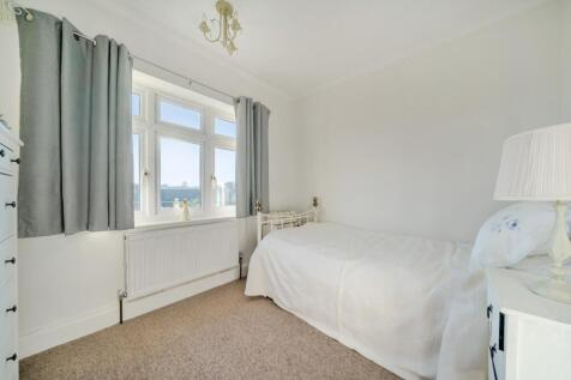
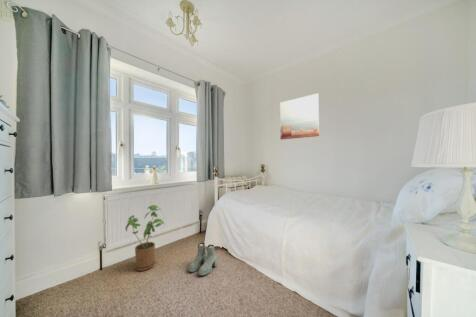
+ wall art (298, 118)
+ house plant (148, 236)
+ boots (203, 257)
